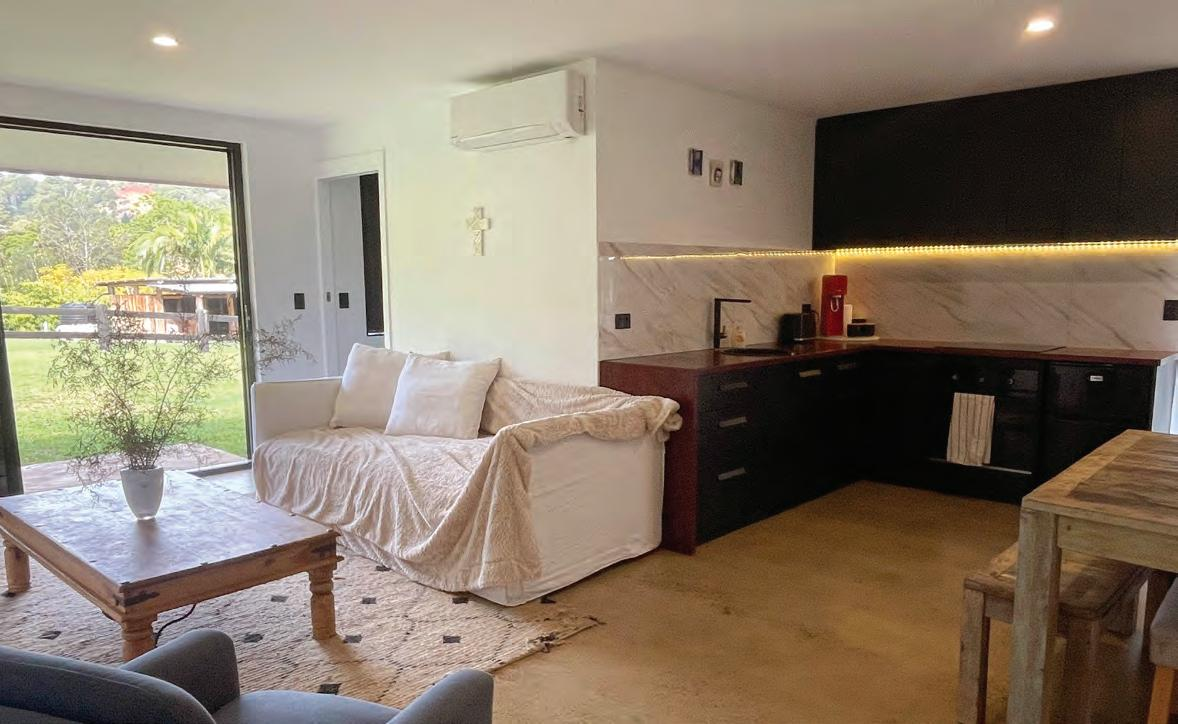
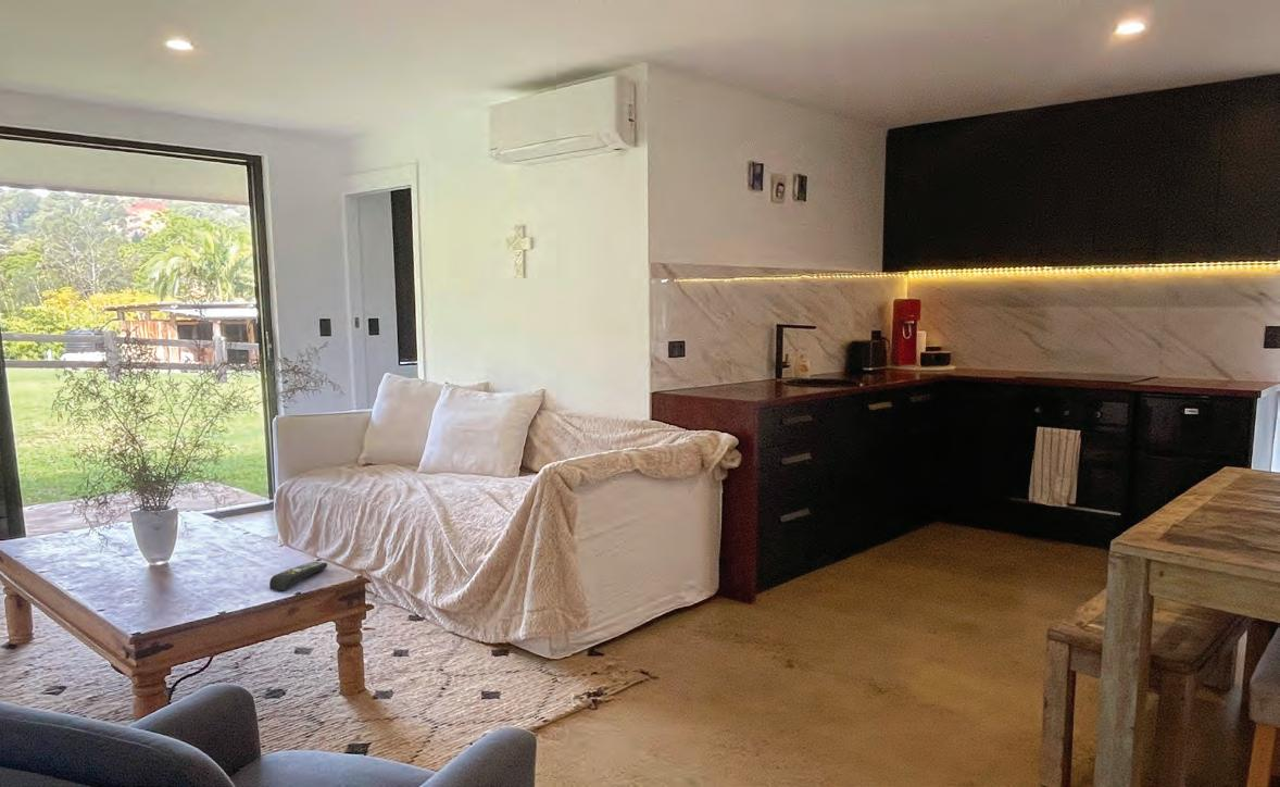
+ remote control (299, 573)
